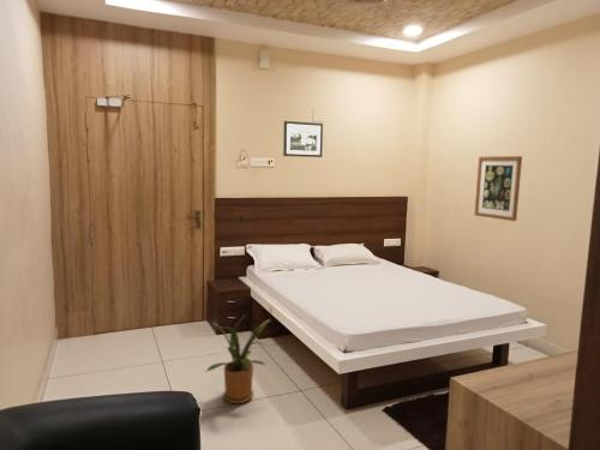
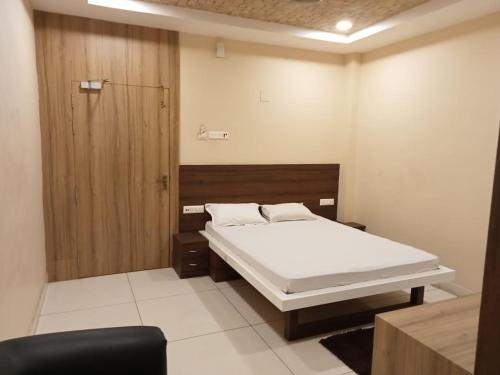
- wall art (497, 187)
- picture frame (302, 139)
- house plant (241, 359)
